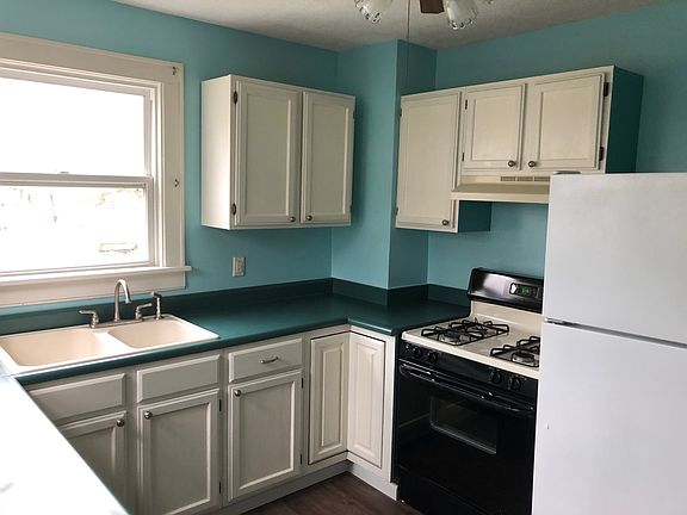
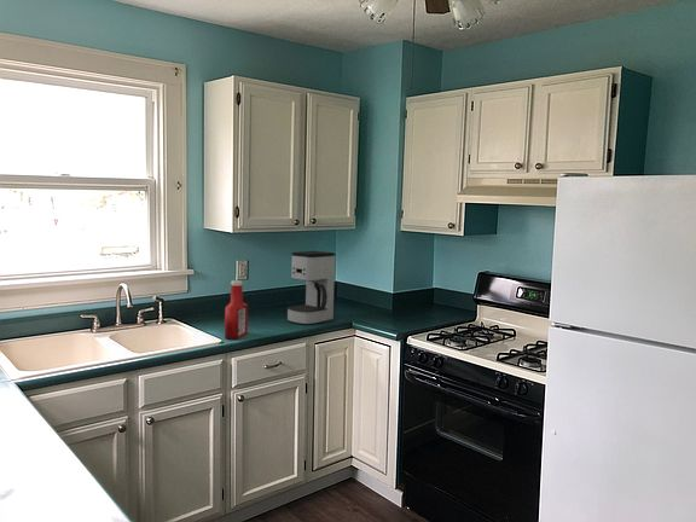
+ coffee maker (312, 286)
+ soap bottle (236, 308)
